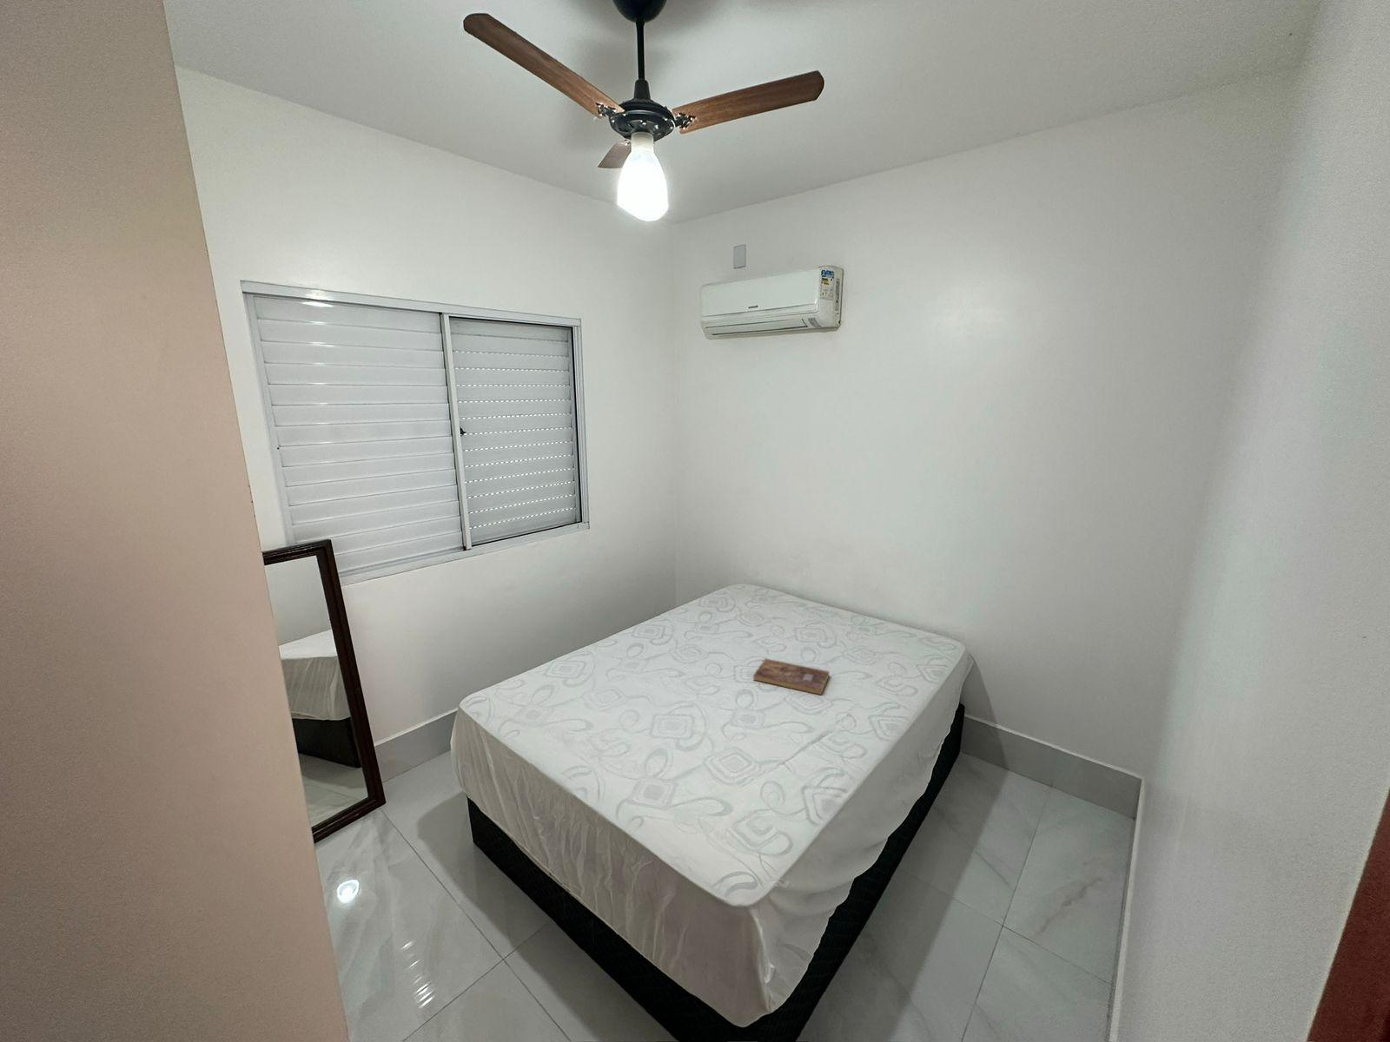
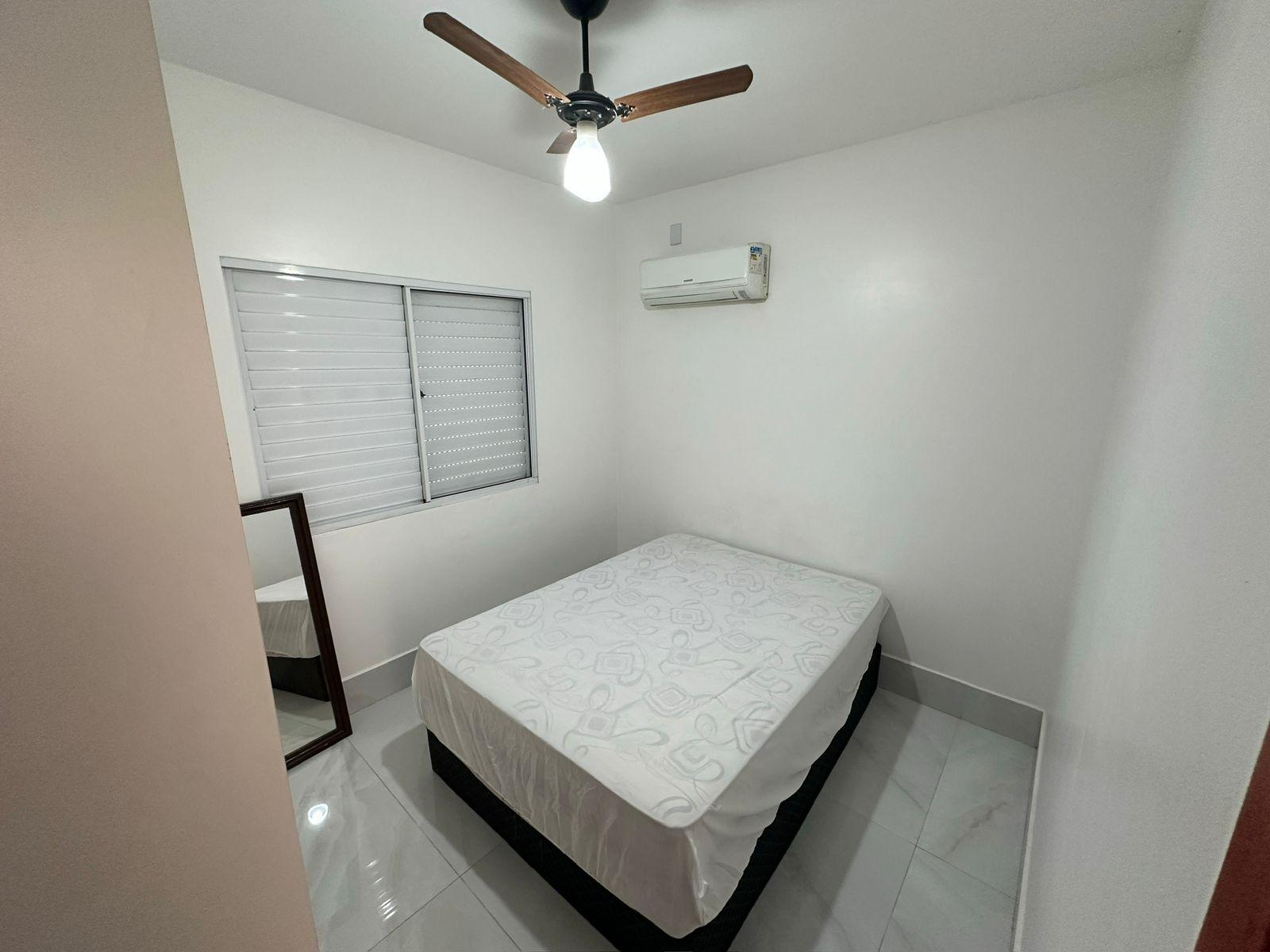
- bible (790, 674)
